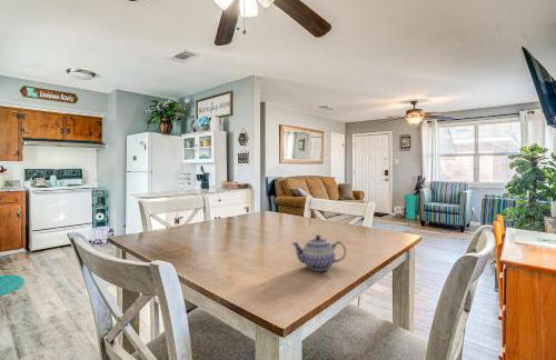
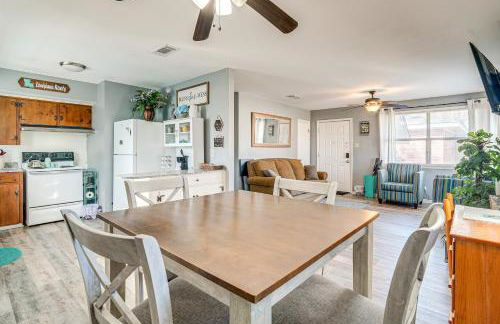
- teapot (318, 251)
